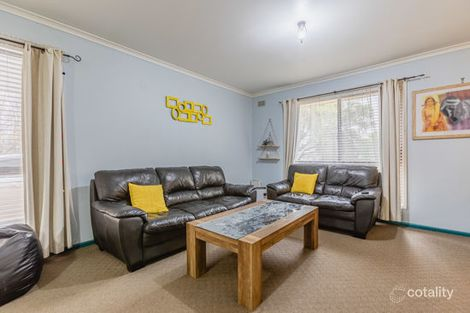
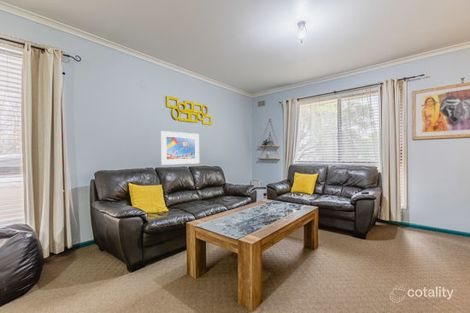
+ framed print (181, 148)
